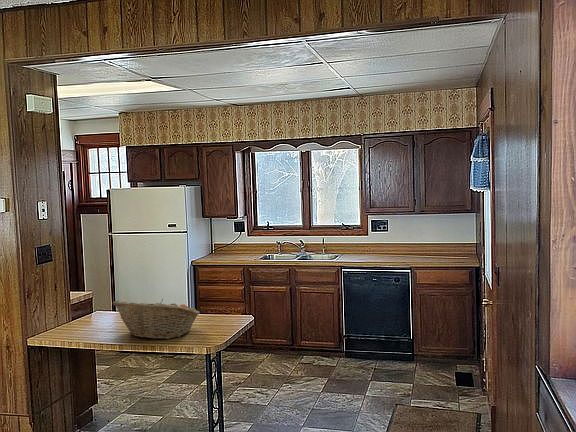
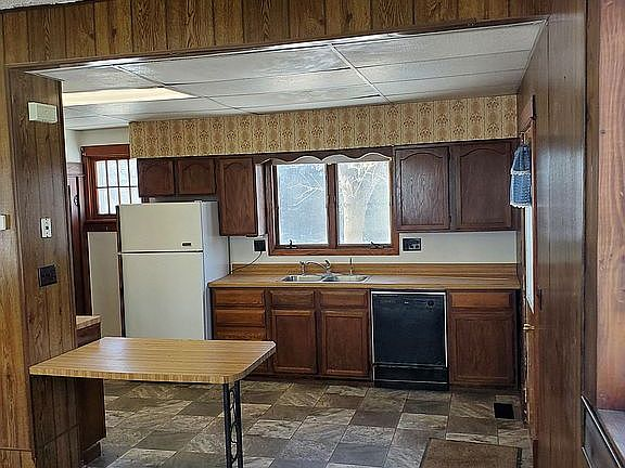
- fruit basket (156, 314)
